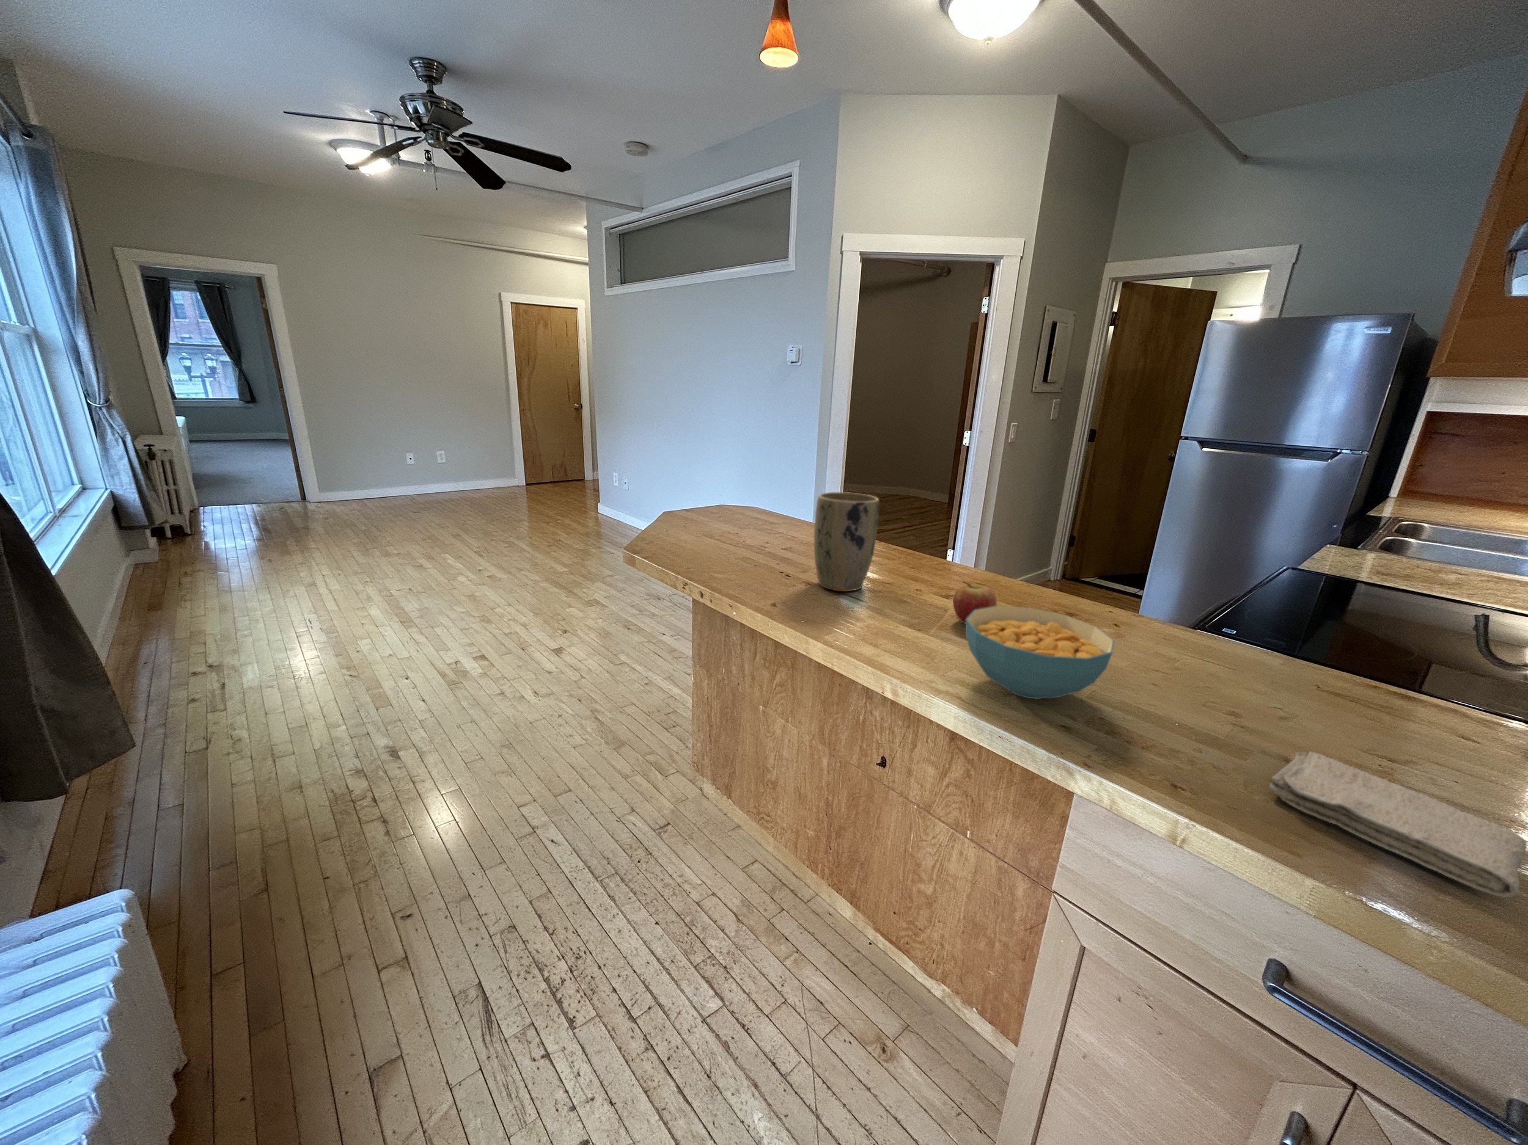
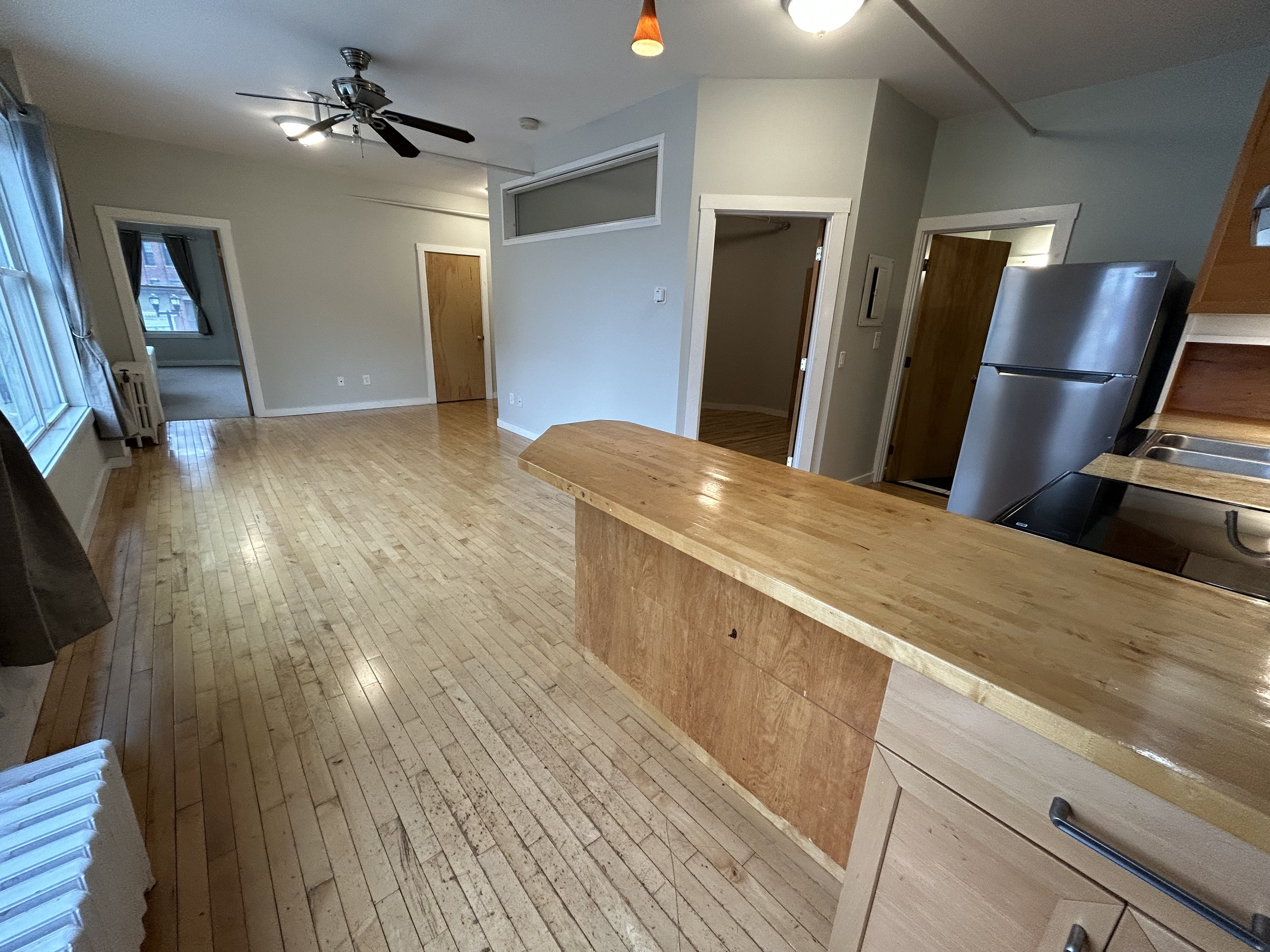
- plant pot (845, 541)
- washcloth (1390, 812)
- cereal bowl (1032, 659)
- fruit (975, 603)
